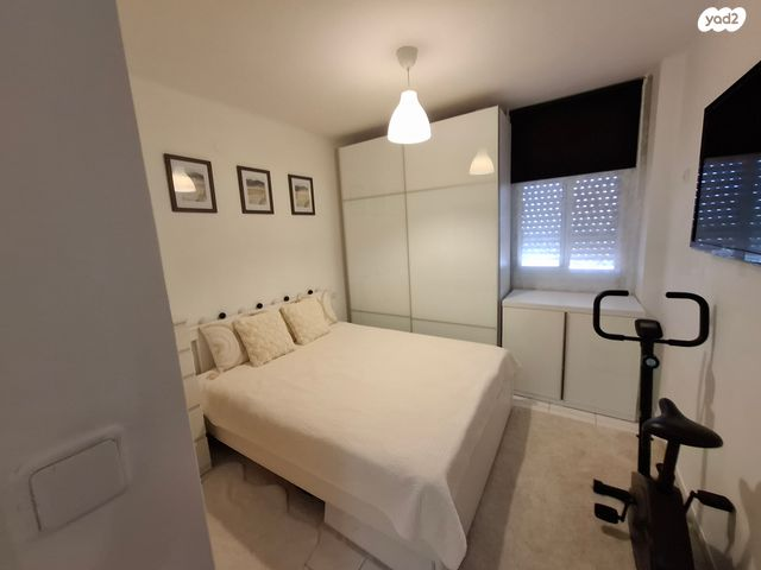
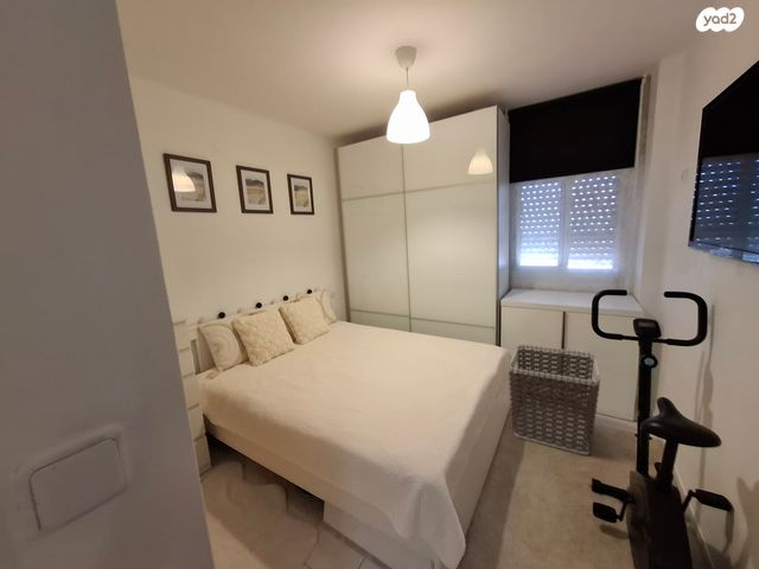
+ clothes hamper (551, 394)
